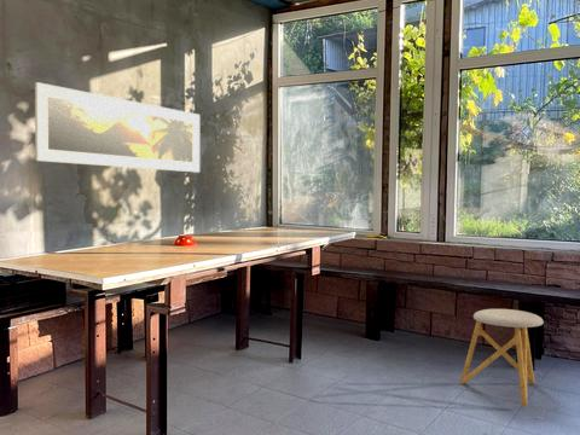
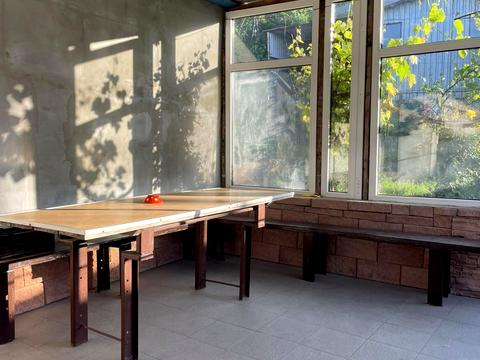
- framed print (129, 134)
- stool (500, 352)
